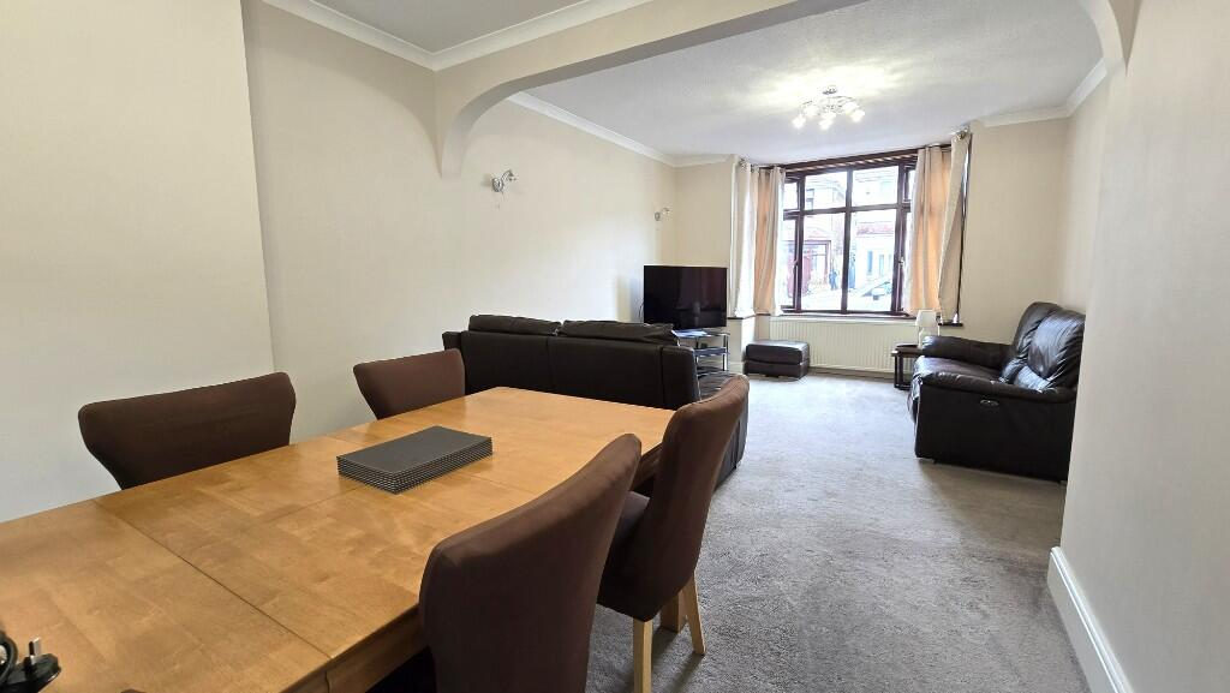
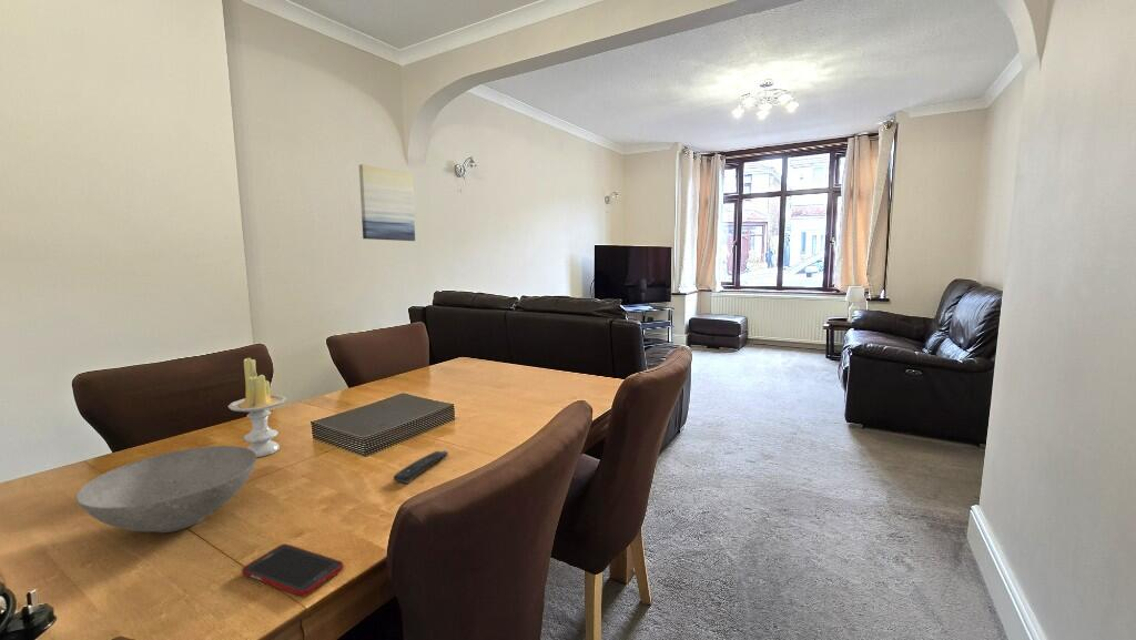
+ cell phone (293, 568)
+ wall art (388, 204)
+ candle (257, 405)
+ remote control (424, 464)
+ bowl (176, 496)
